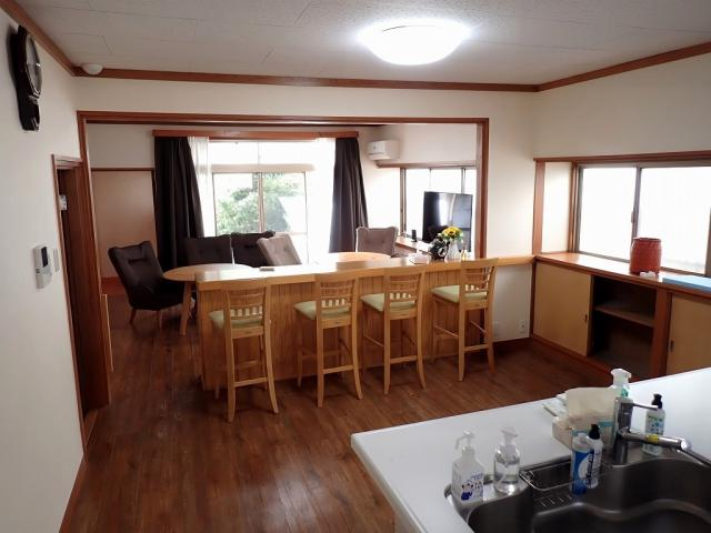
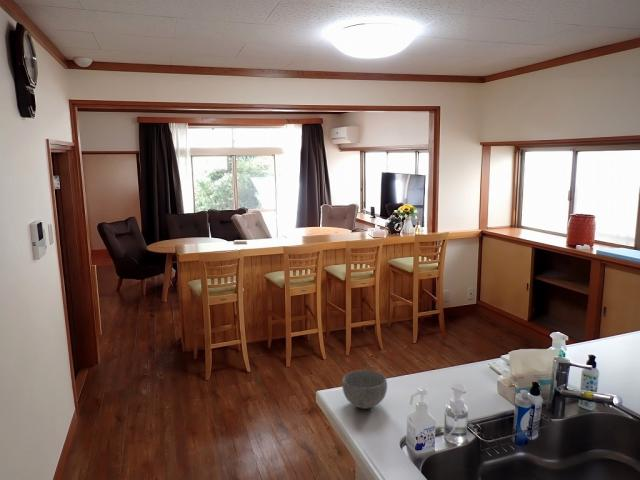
+ bowl (364, 391)
